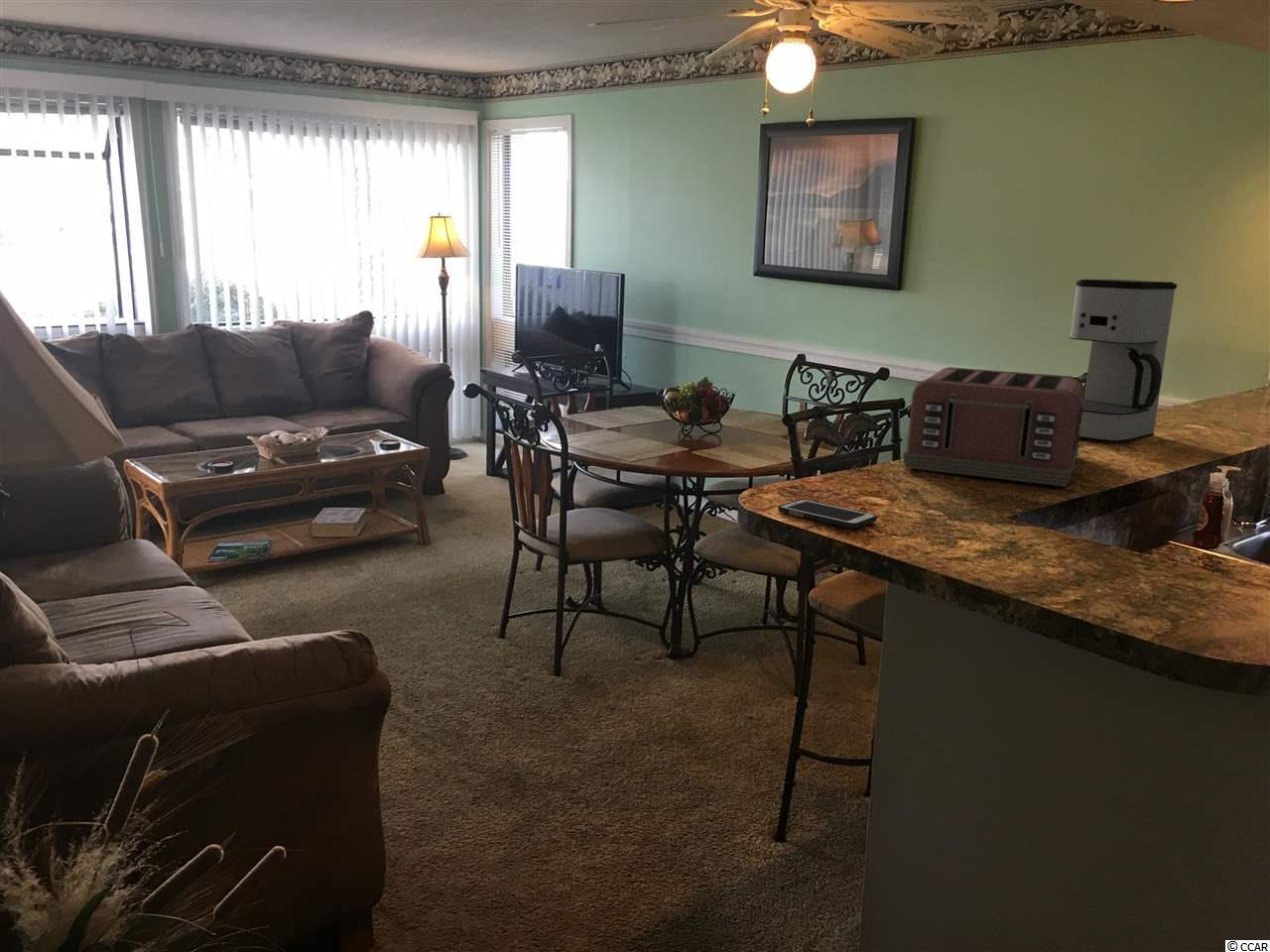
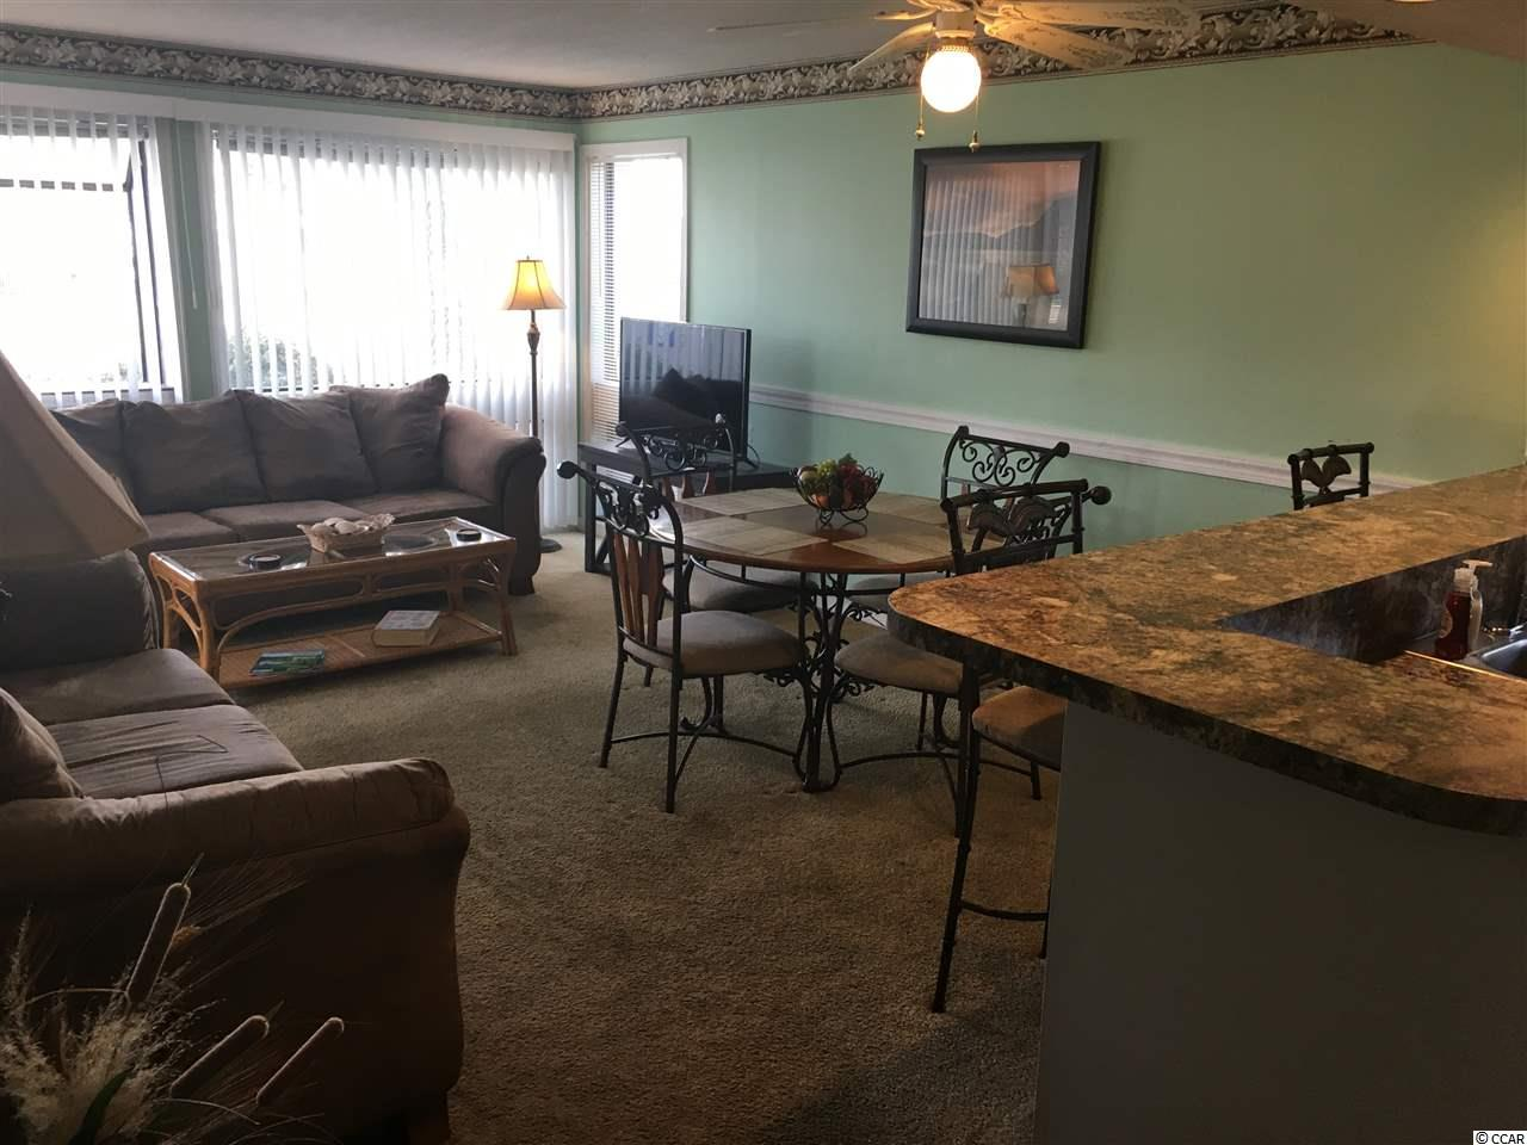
- coffee maker (1117, 359)
- cell phone (826, 513)
- toaster (996, 421)
